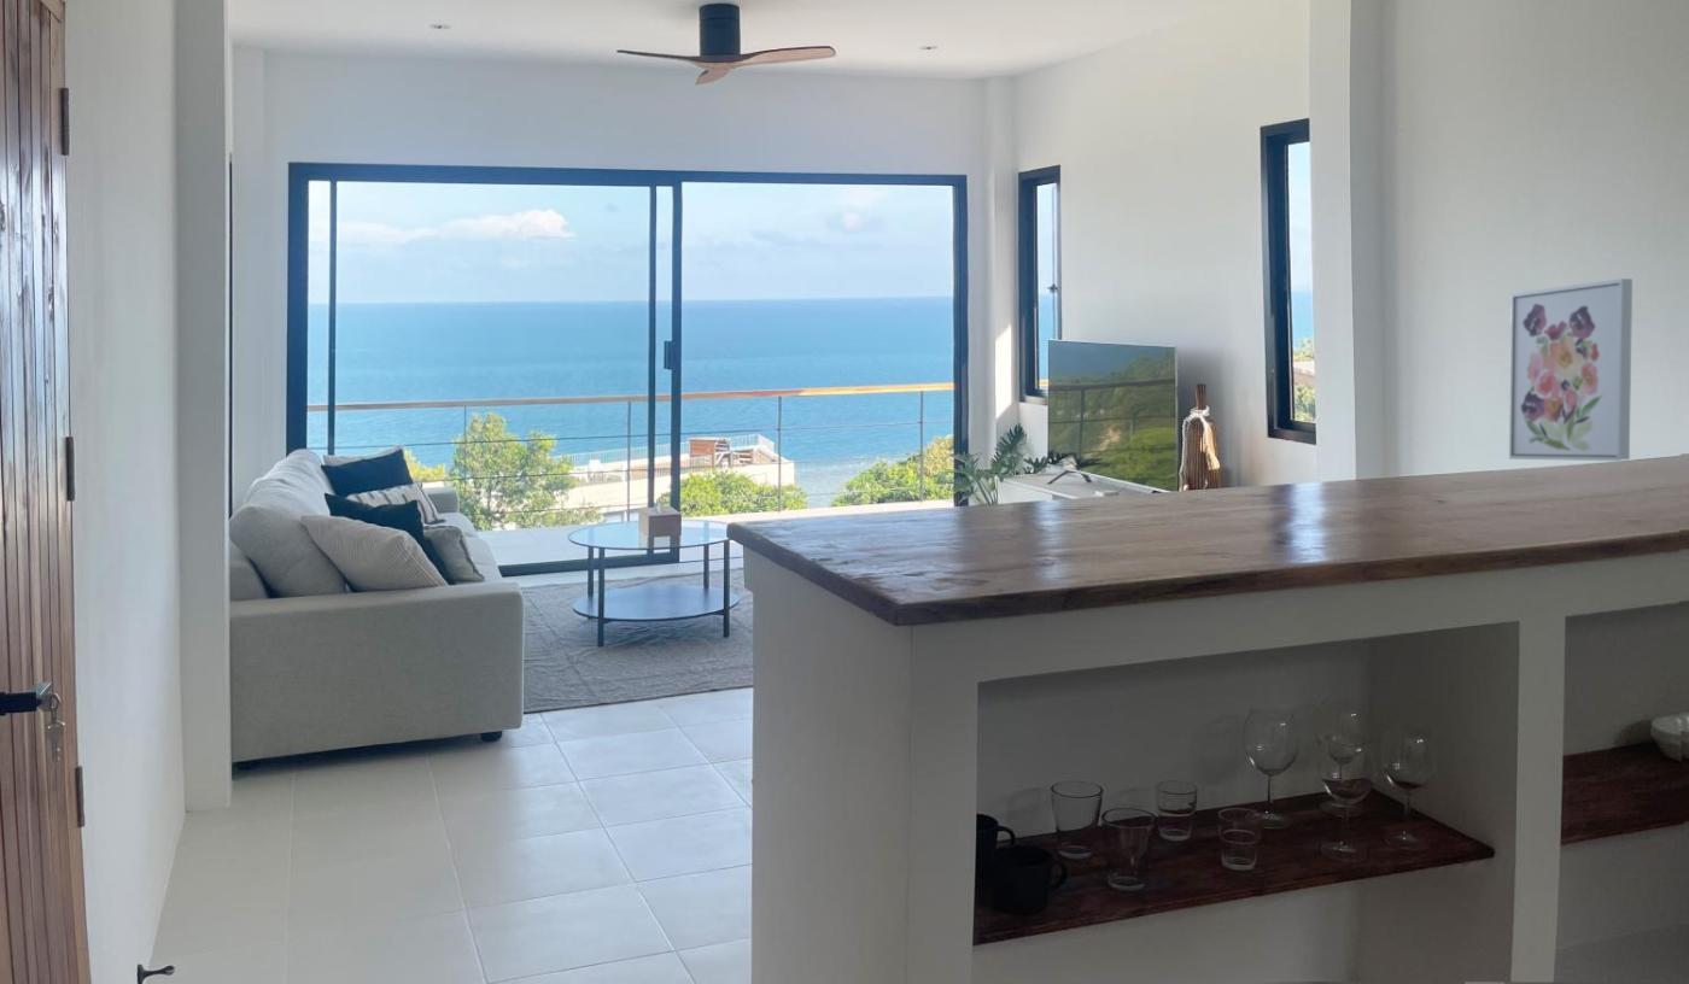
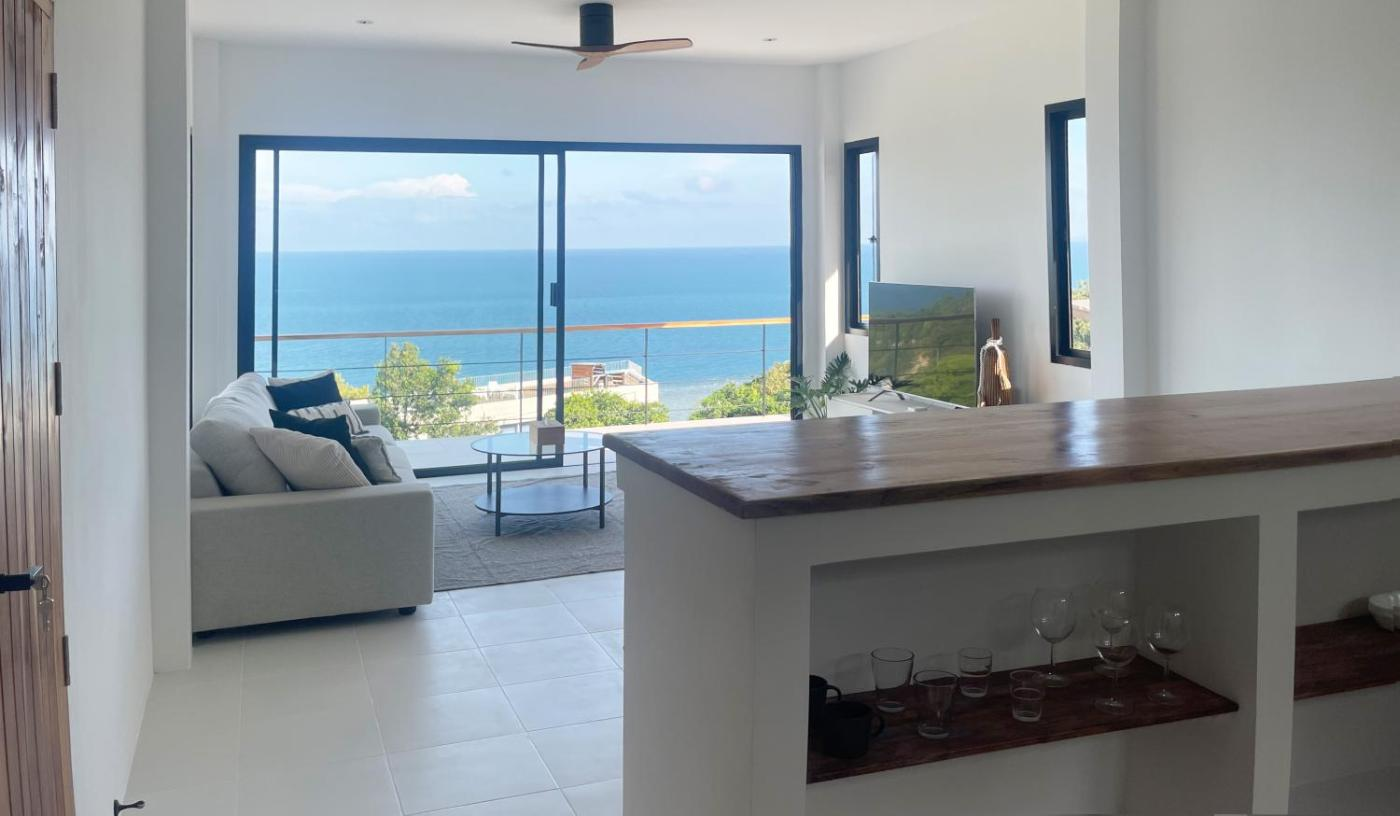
- wall art (1567, 373)
